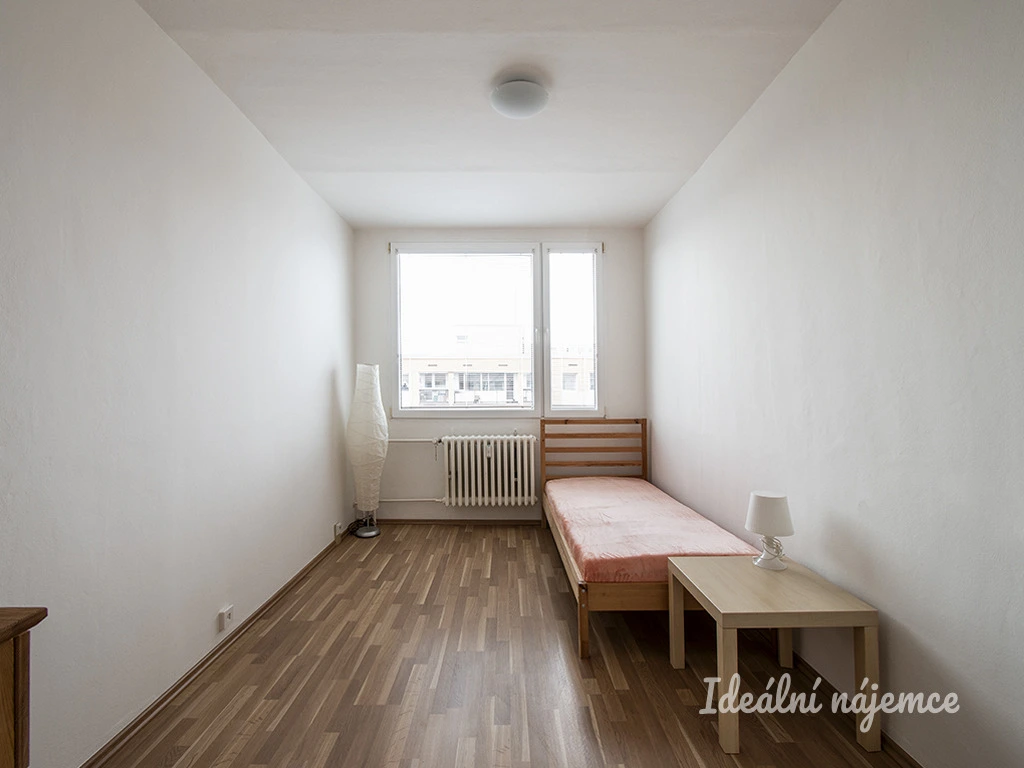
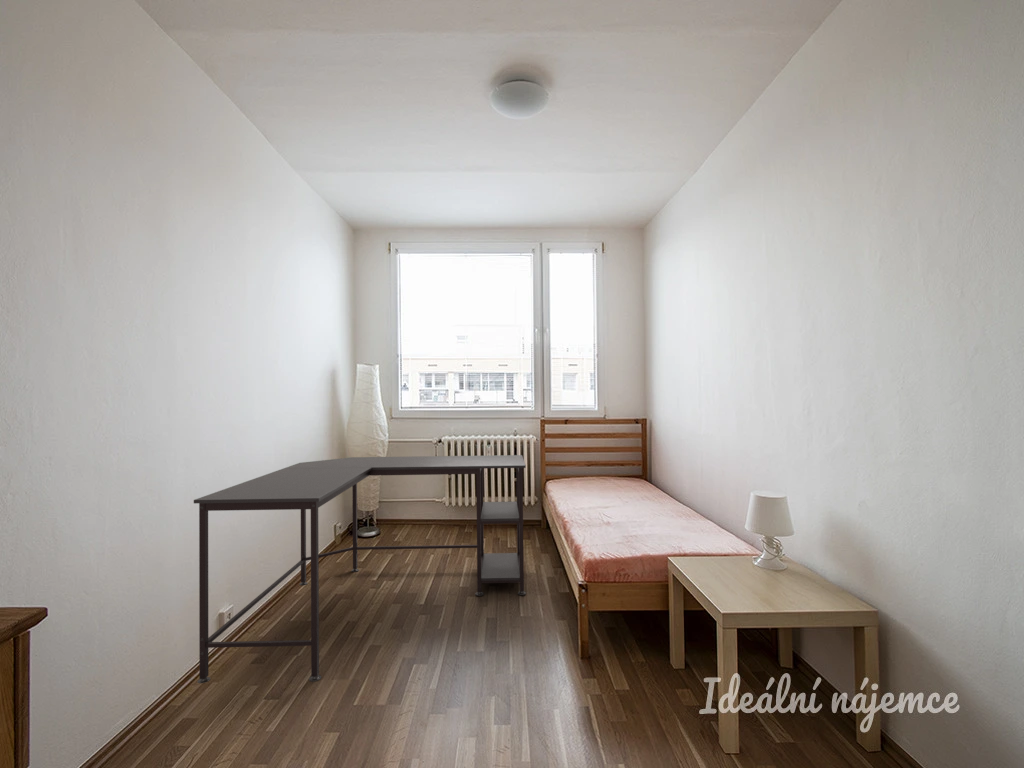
+ desk (398, 546)
